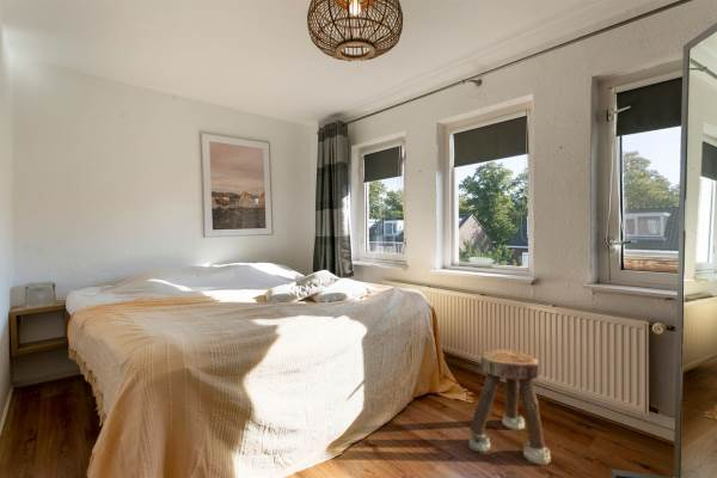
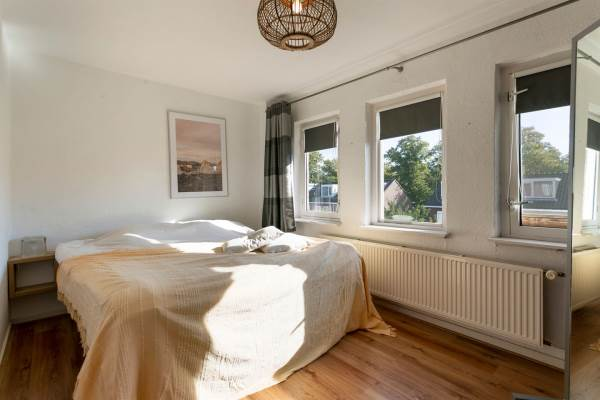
- stool (507, 396)
